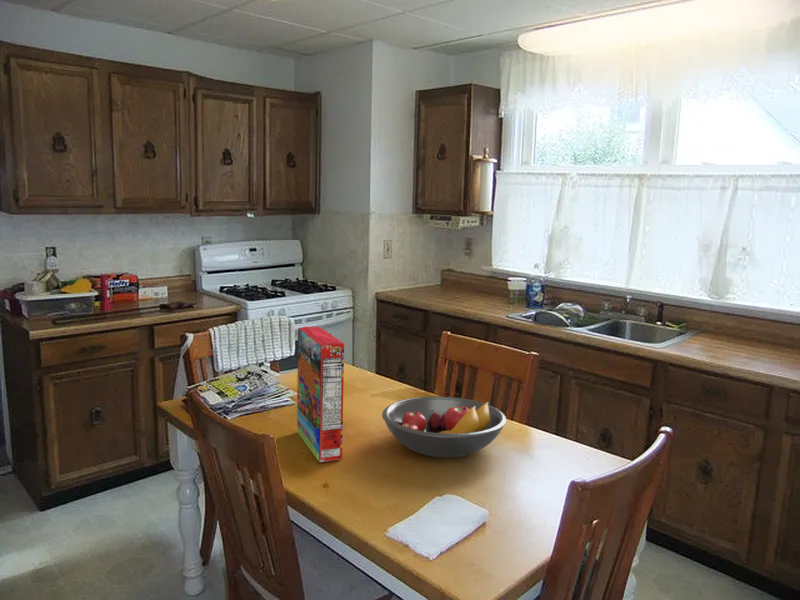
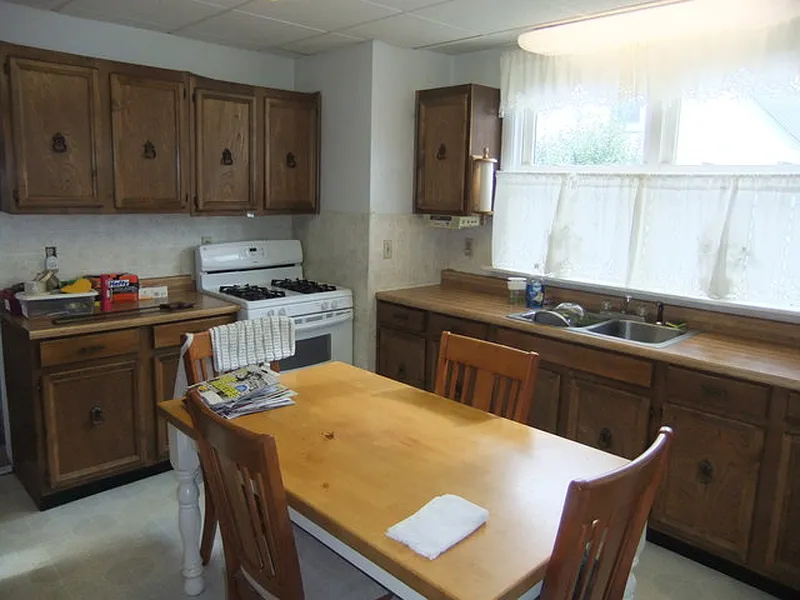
- fruit bowl (443, 426)
- cereal box (319, 390)
